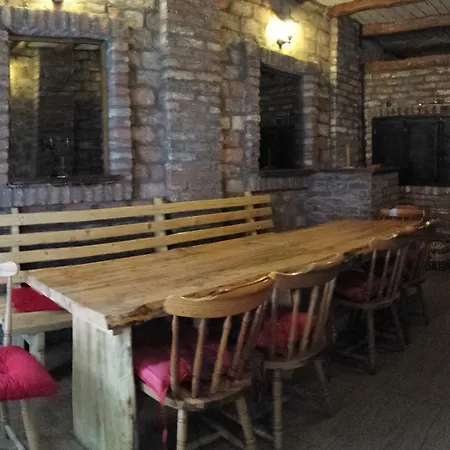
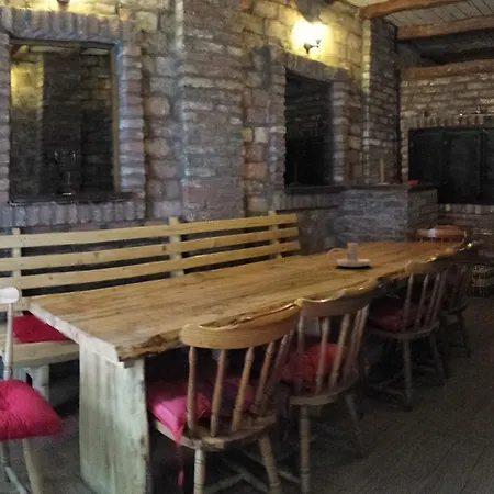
+ candle holder (348, 255)
